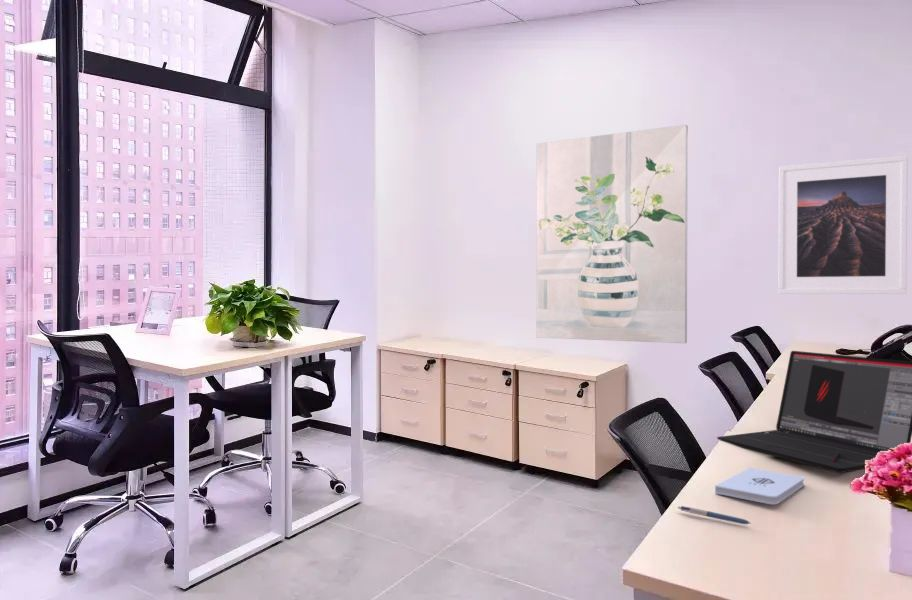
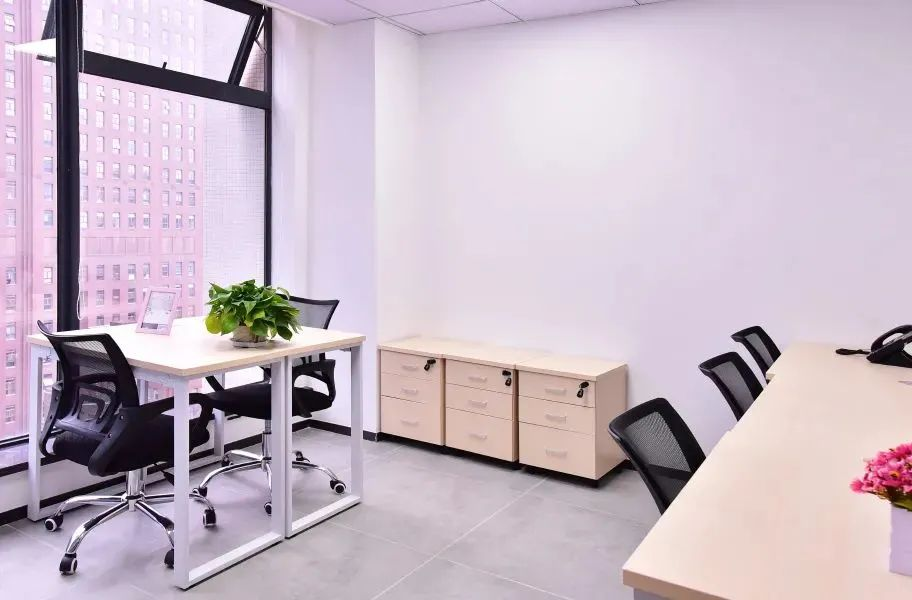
- notepad (761, 485)
- pen (713, 515)
- laptop (813, 405)
- wall art (607, 237)
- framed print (840, 227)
